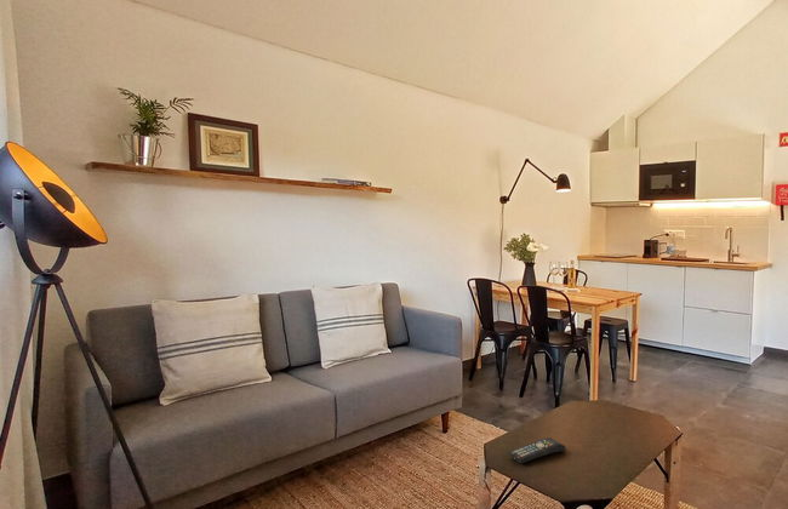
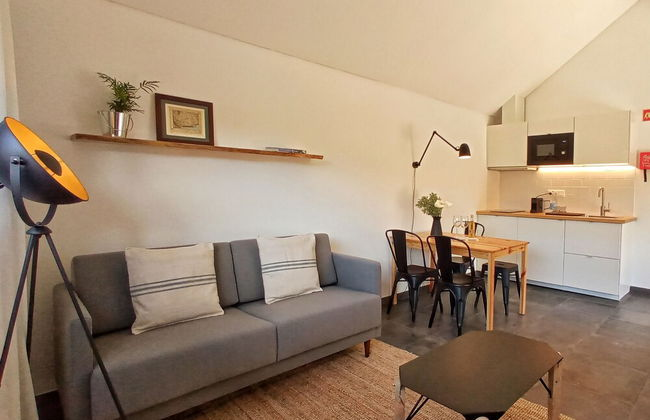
- remote control (537, 450)
